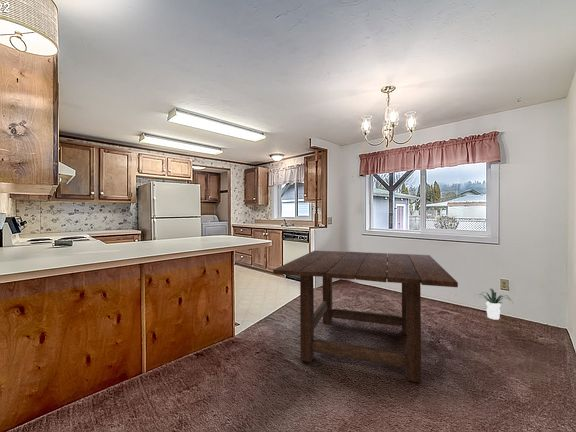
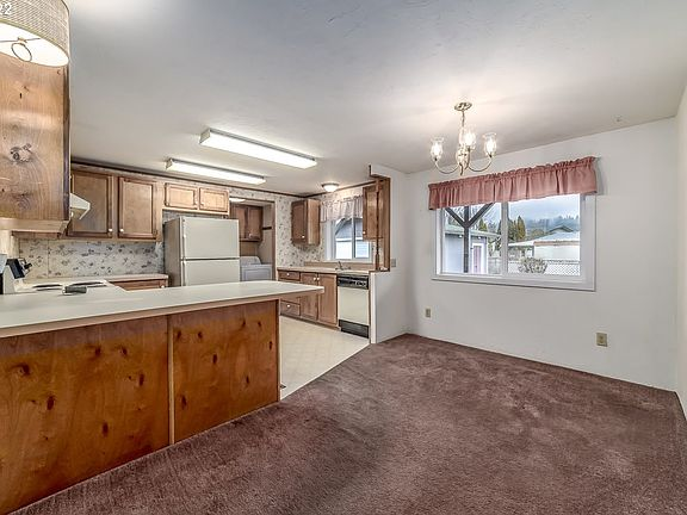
- dining table (360, 311)
- potted plant (493, 304)
